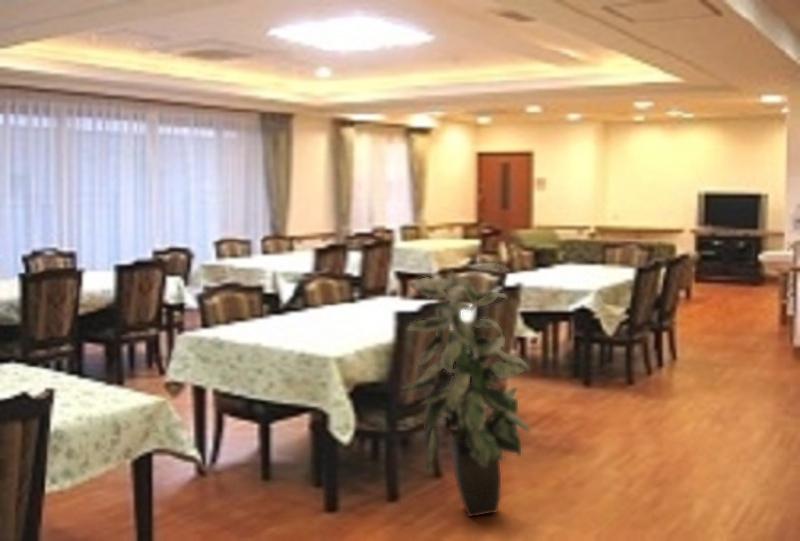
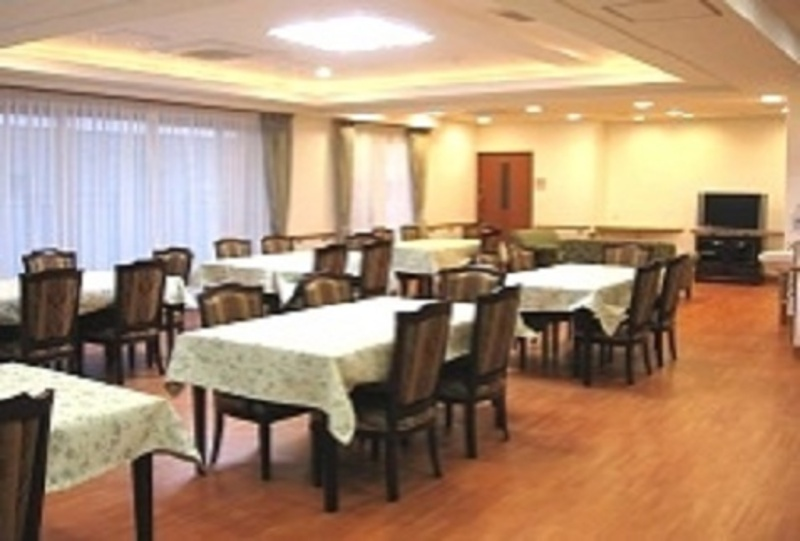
- indoor plant (471, 390)
